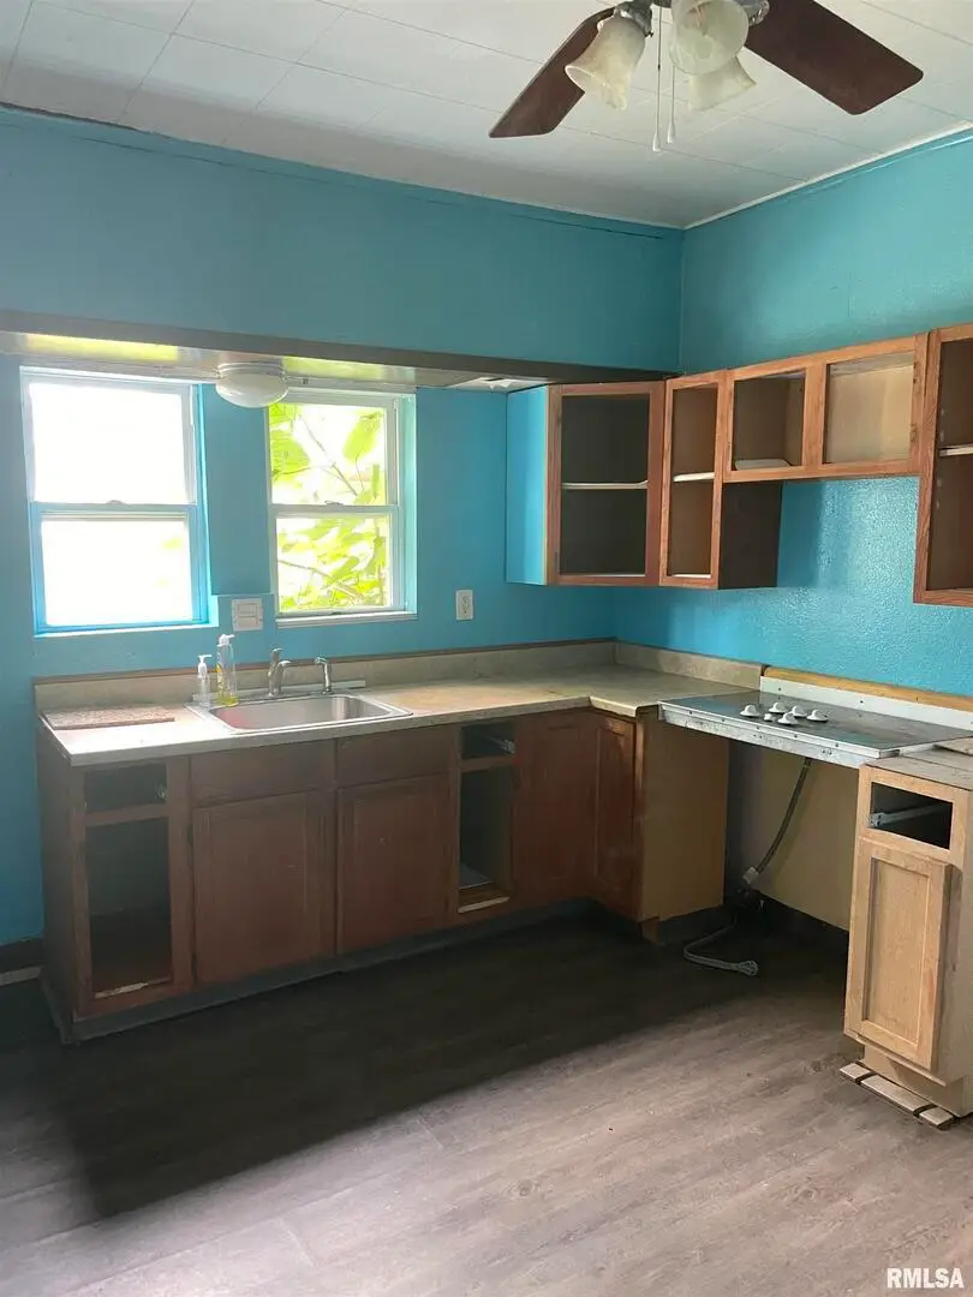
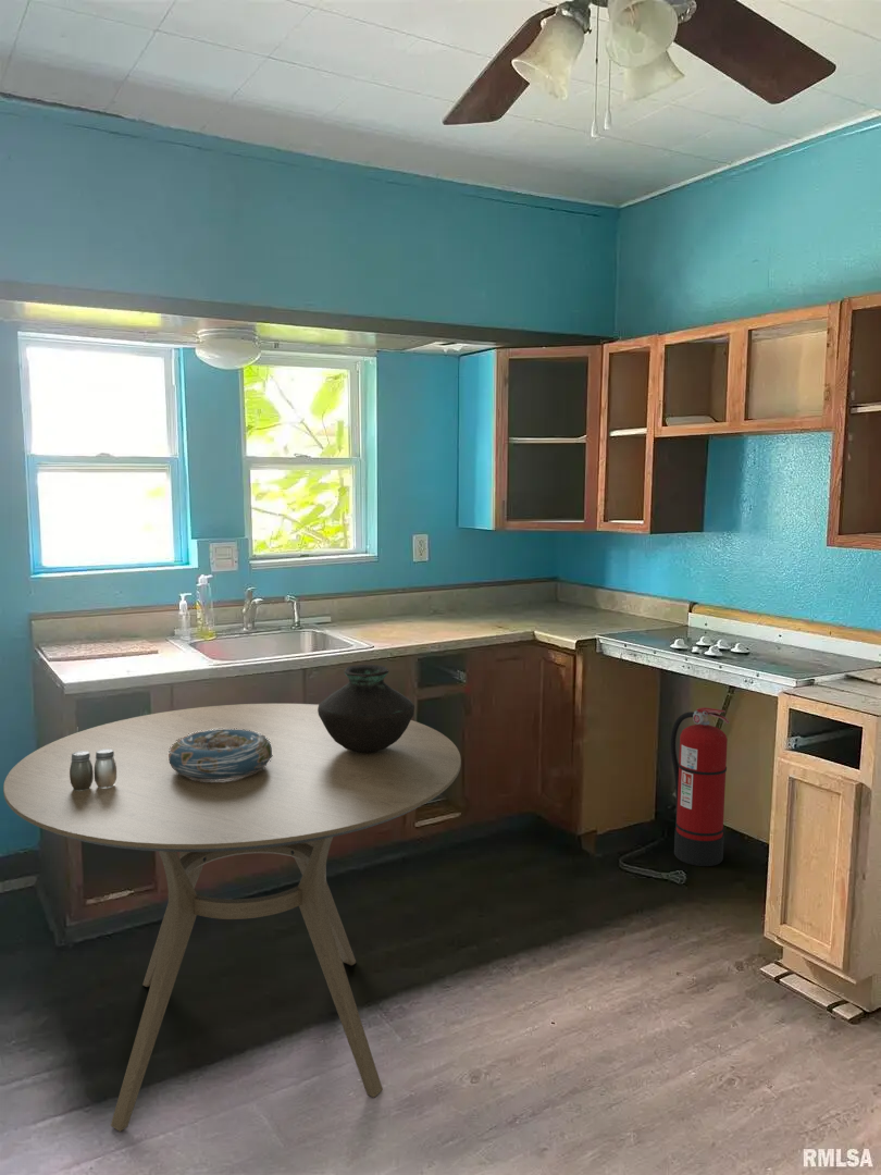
+ decorative bowl (221, 752)
+ fire extinguisher (696, 780)
+ vase (365, 708)
+ dining table (247, 899)
+ salt and pepper shaker (91, 768)
